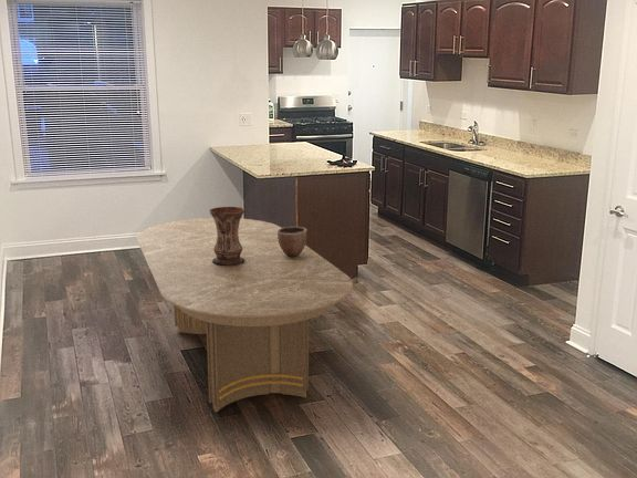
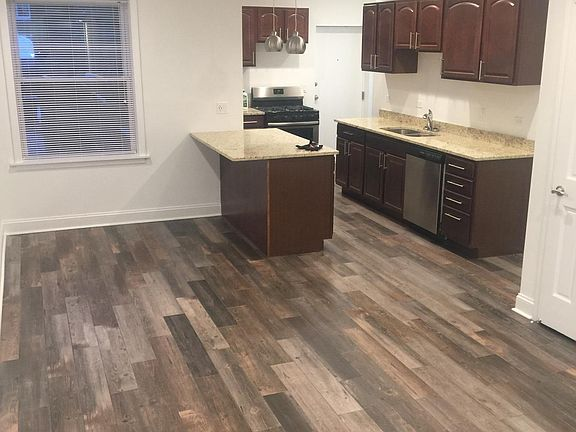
- vase (228, 235)
- decorative bowl (292, 241)
- dining table (233, 308)
